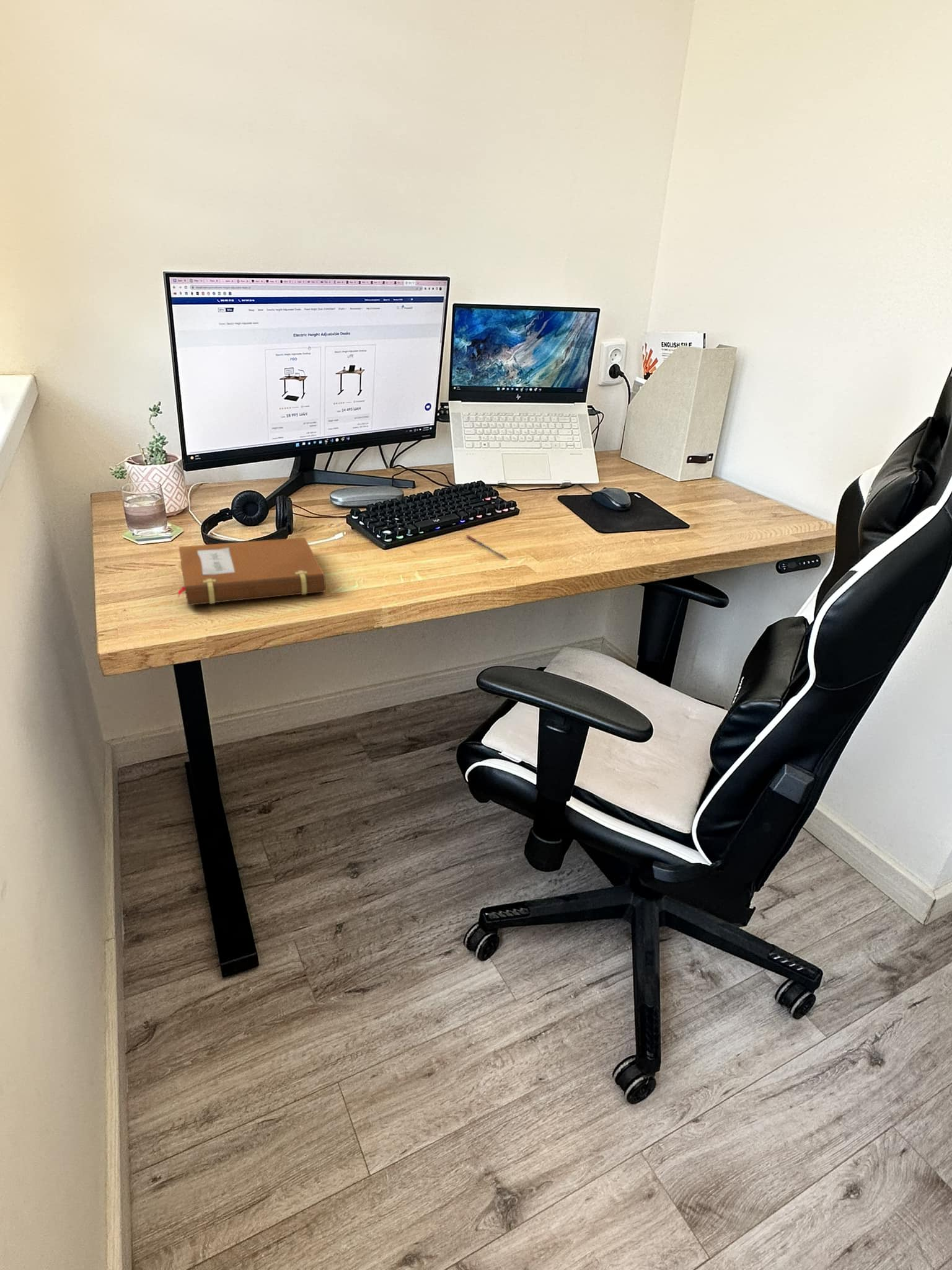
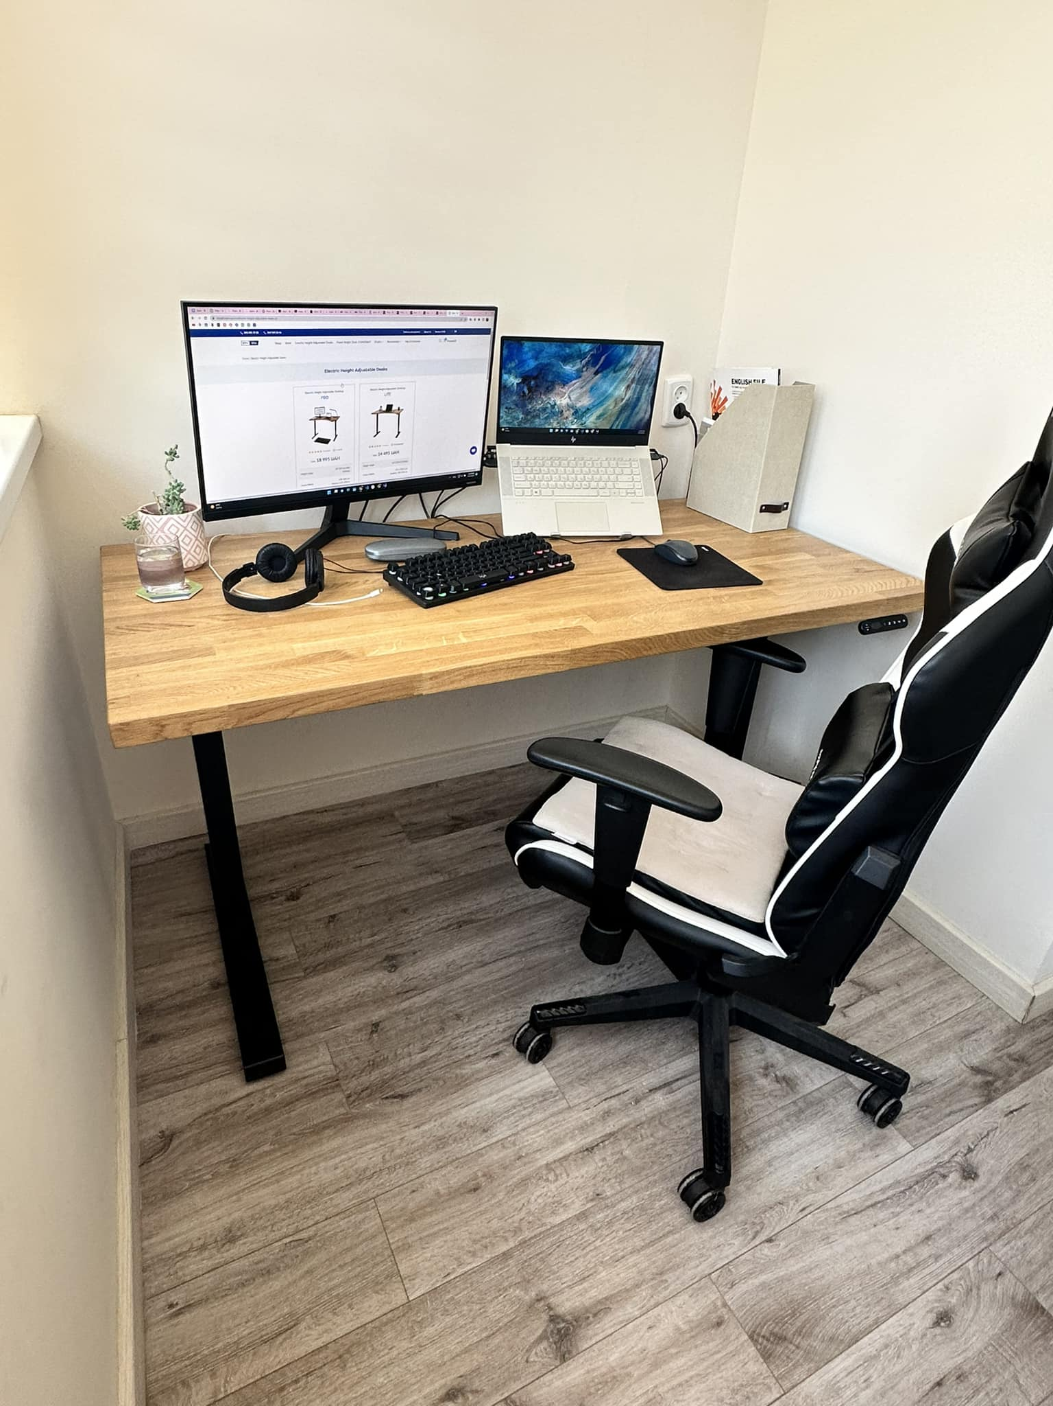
- pen (485, 546)
- notebook (247, 570)
